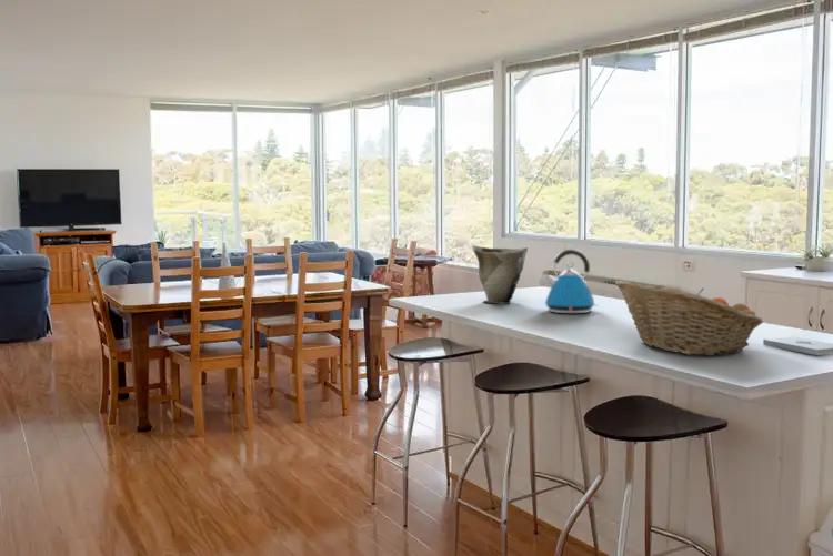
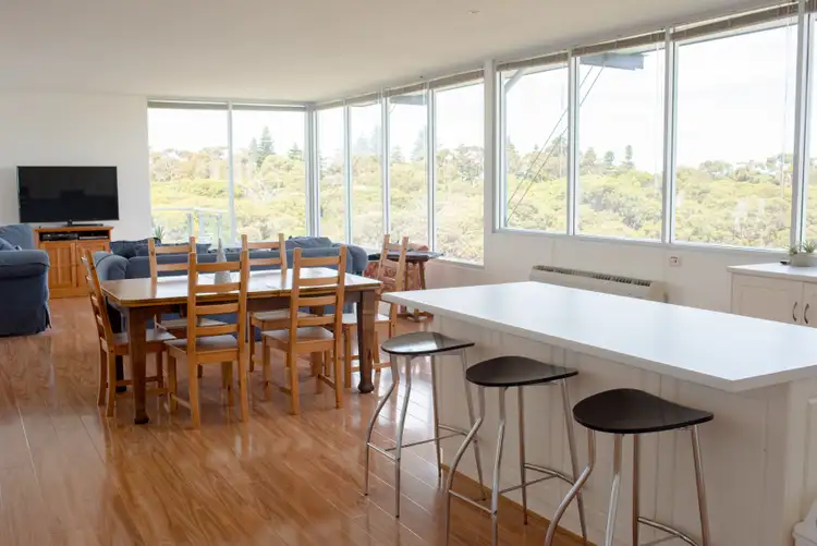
- vase (500, 273)
- kettle (571, 280)
- notepad (804, 345)
- fruit basket (685, 313)
